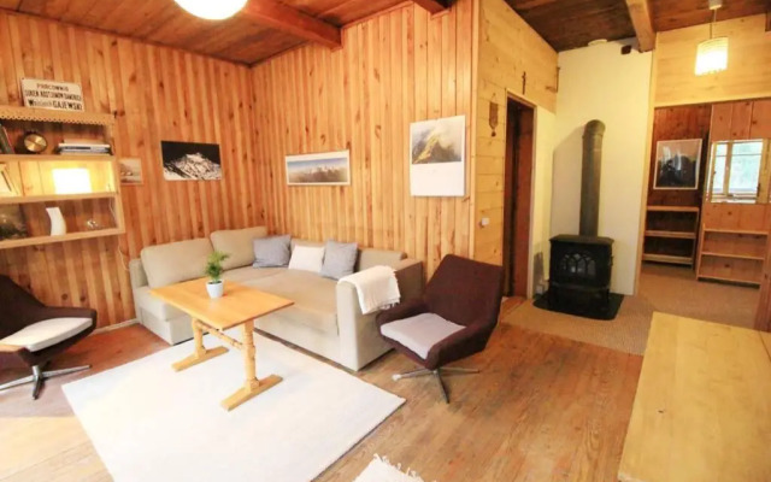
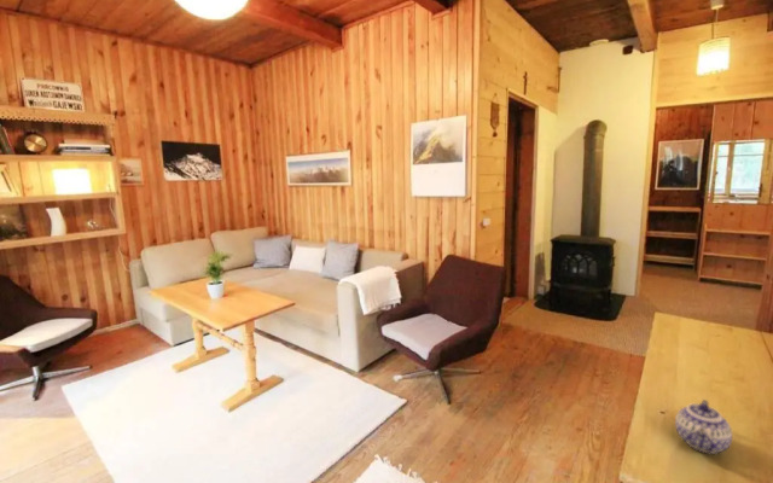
+ teapot (703, 424)
